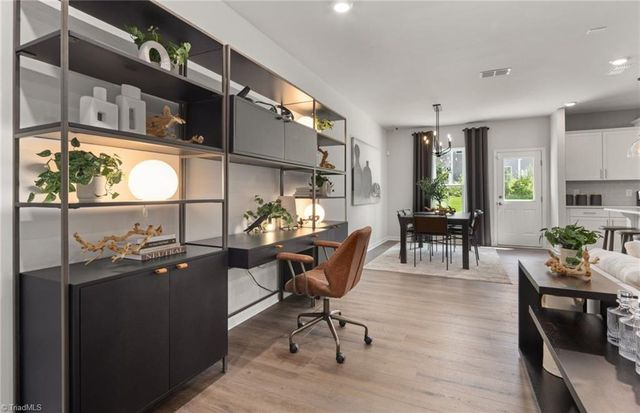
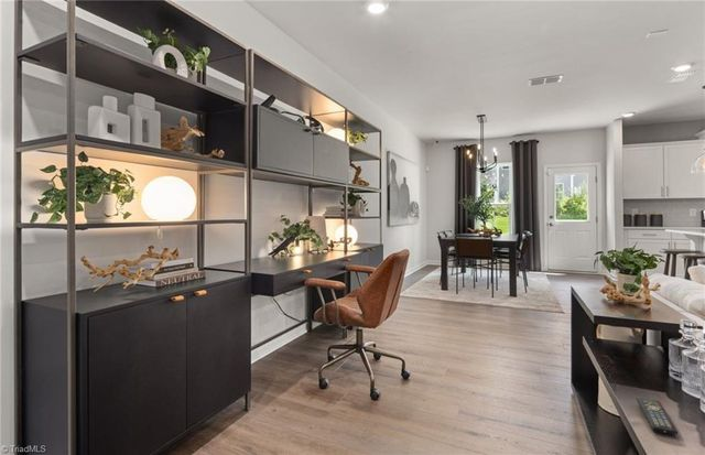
+ remote control (654, 413)
